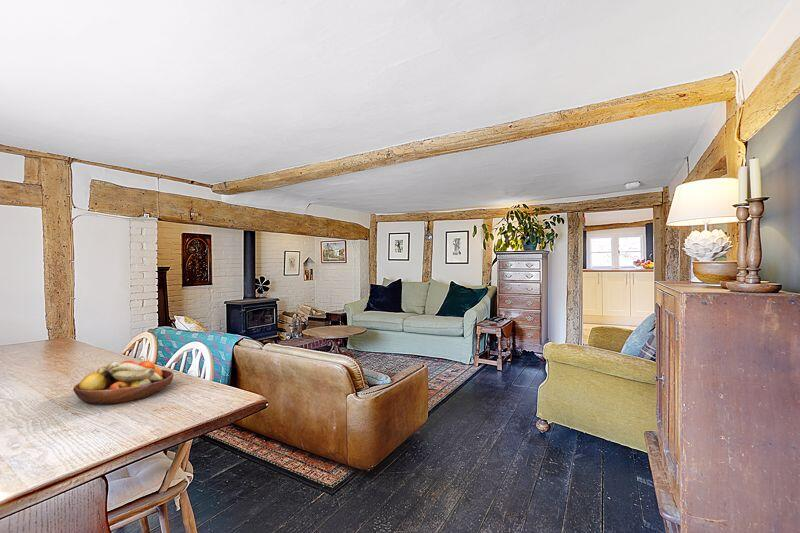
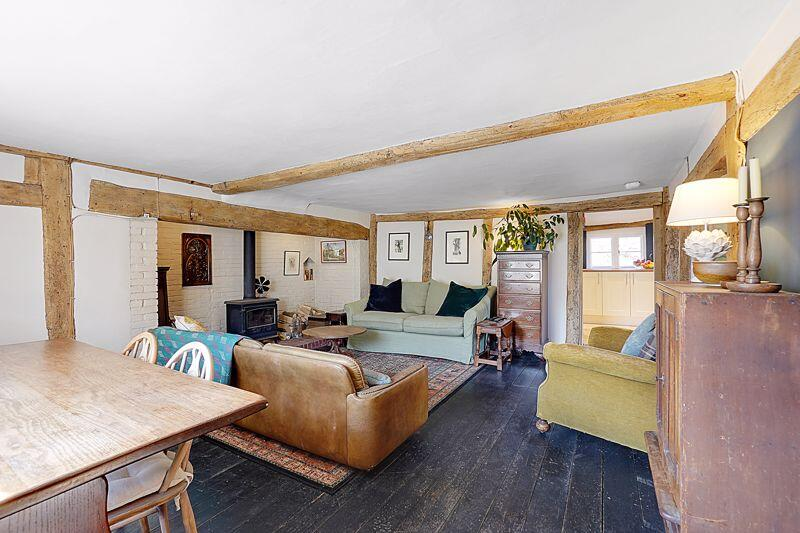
- fruit bowl (127, 376)
